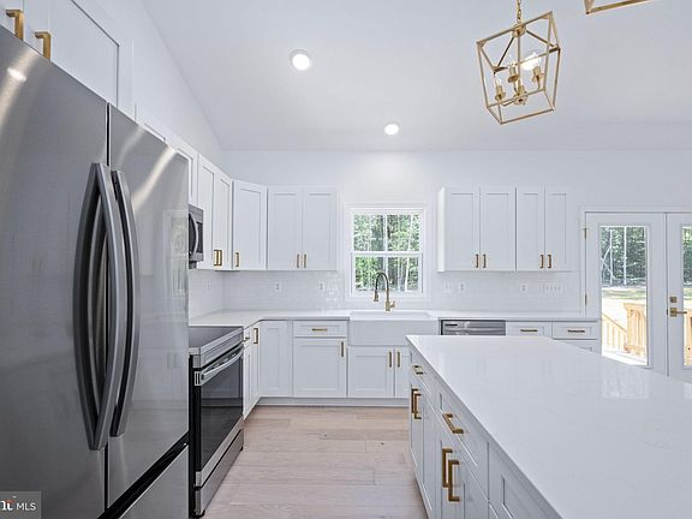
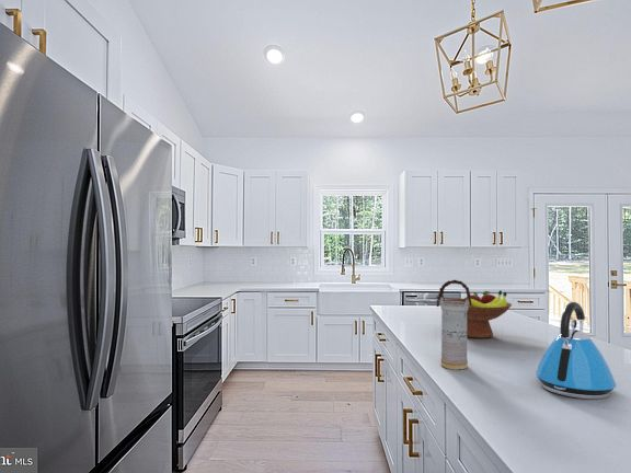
+ vase (454, 323)
+ kettle (573, 345)
+ fruit bowl (474, 312)
